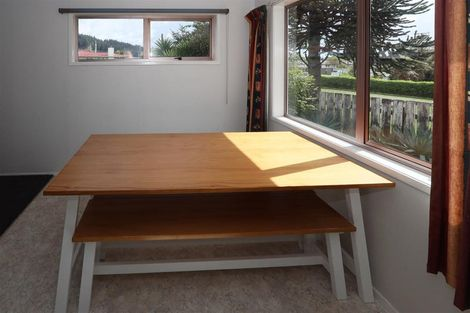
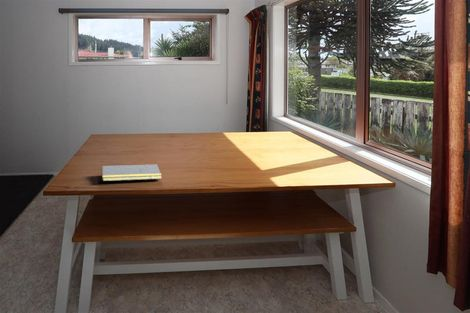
+ notepad (131, 172)
